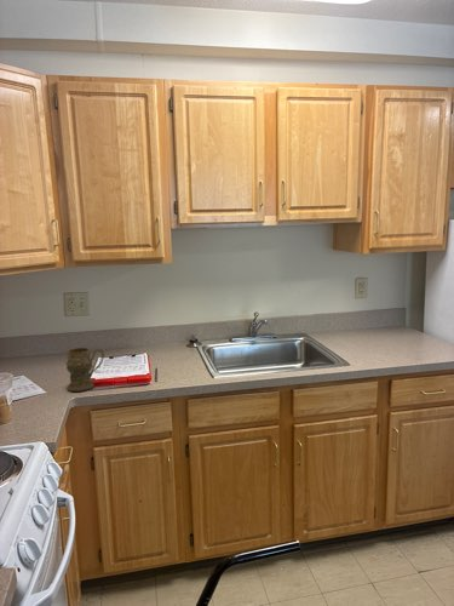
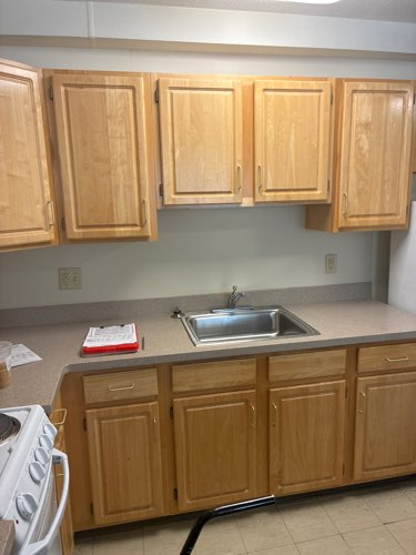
- mug (85, 367)
